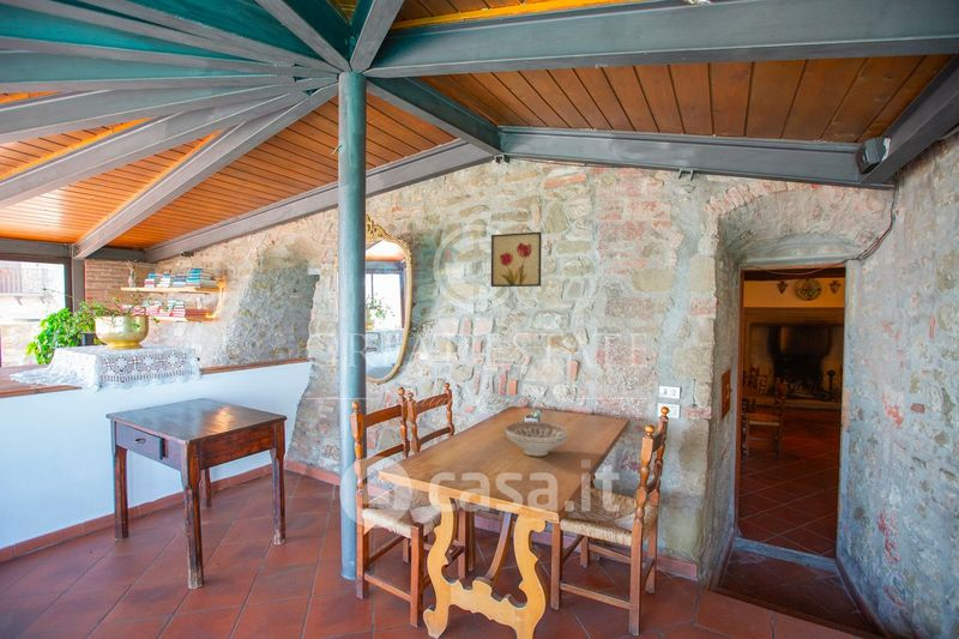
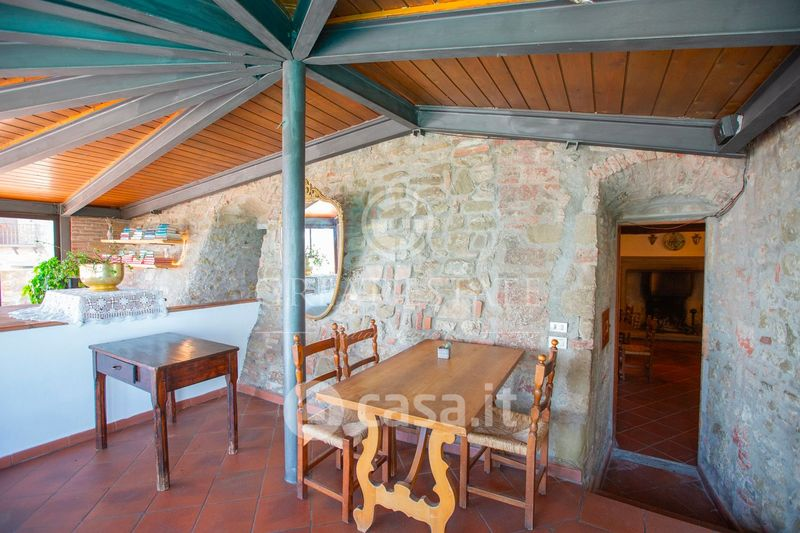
- decorative bowl (536, 440)
- wall art (515, 260)
